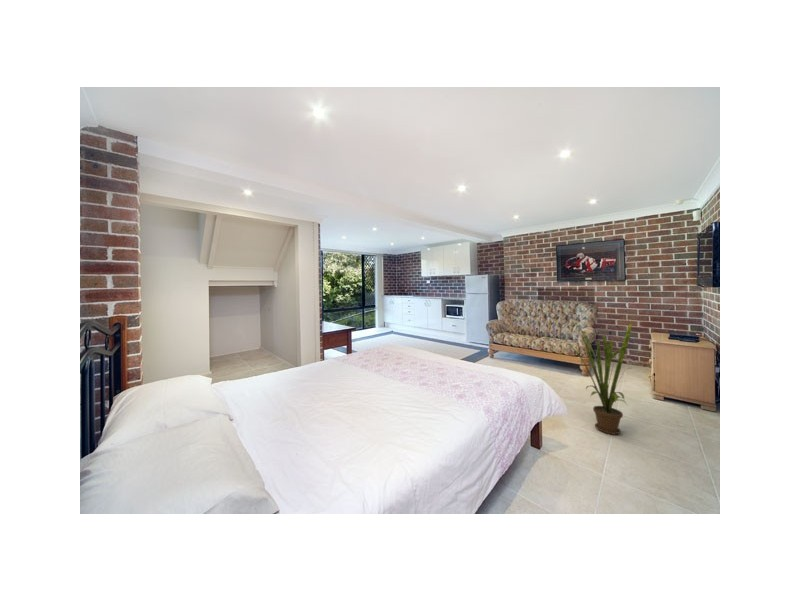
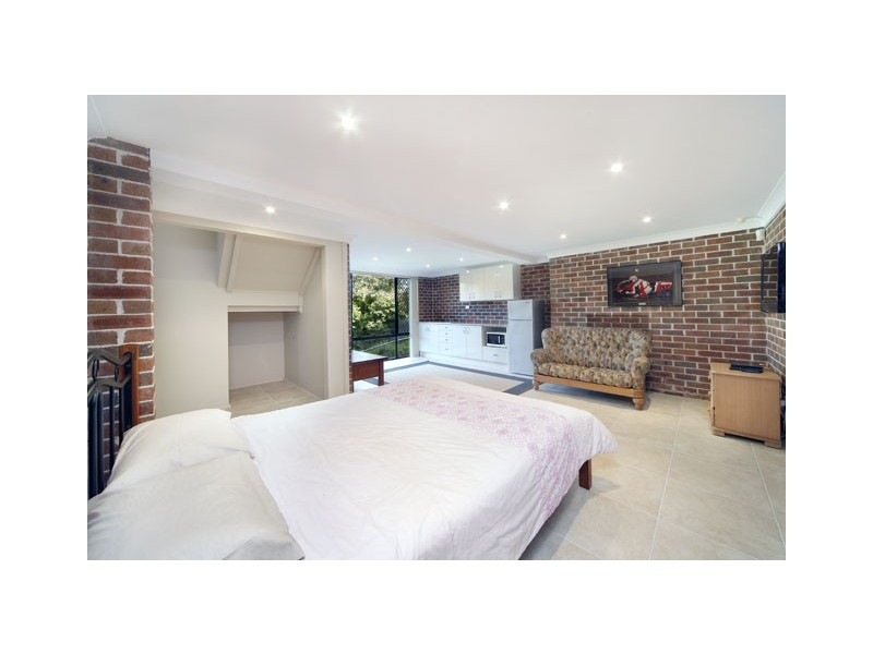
- house plant (601, 376)
